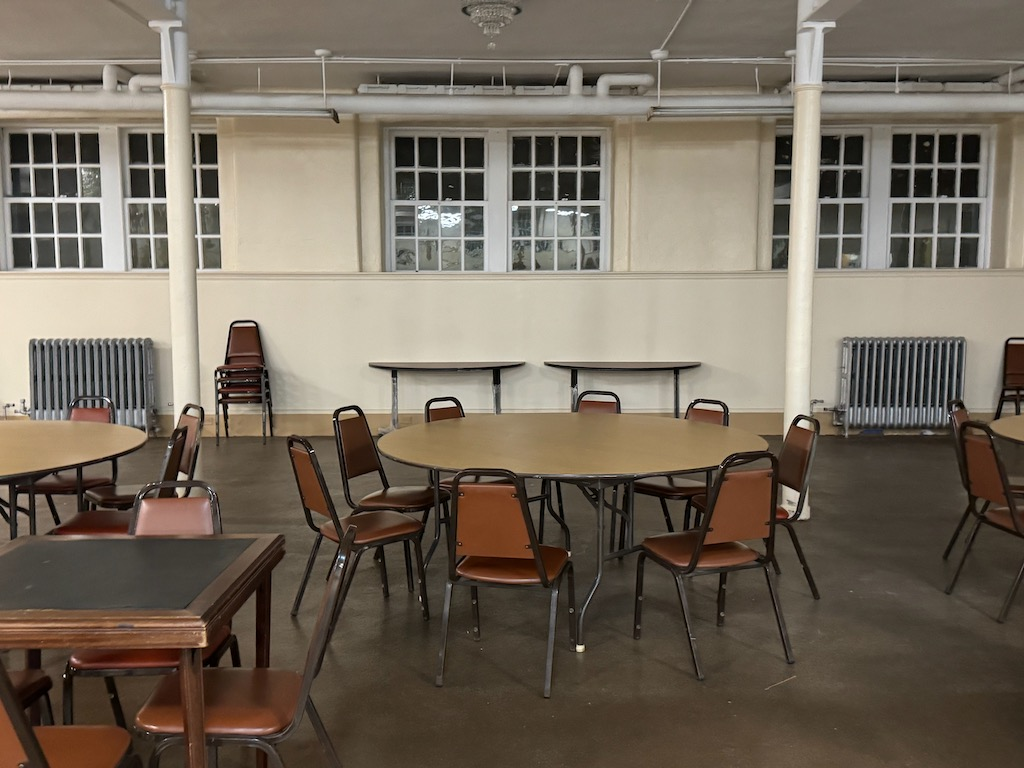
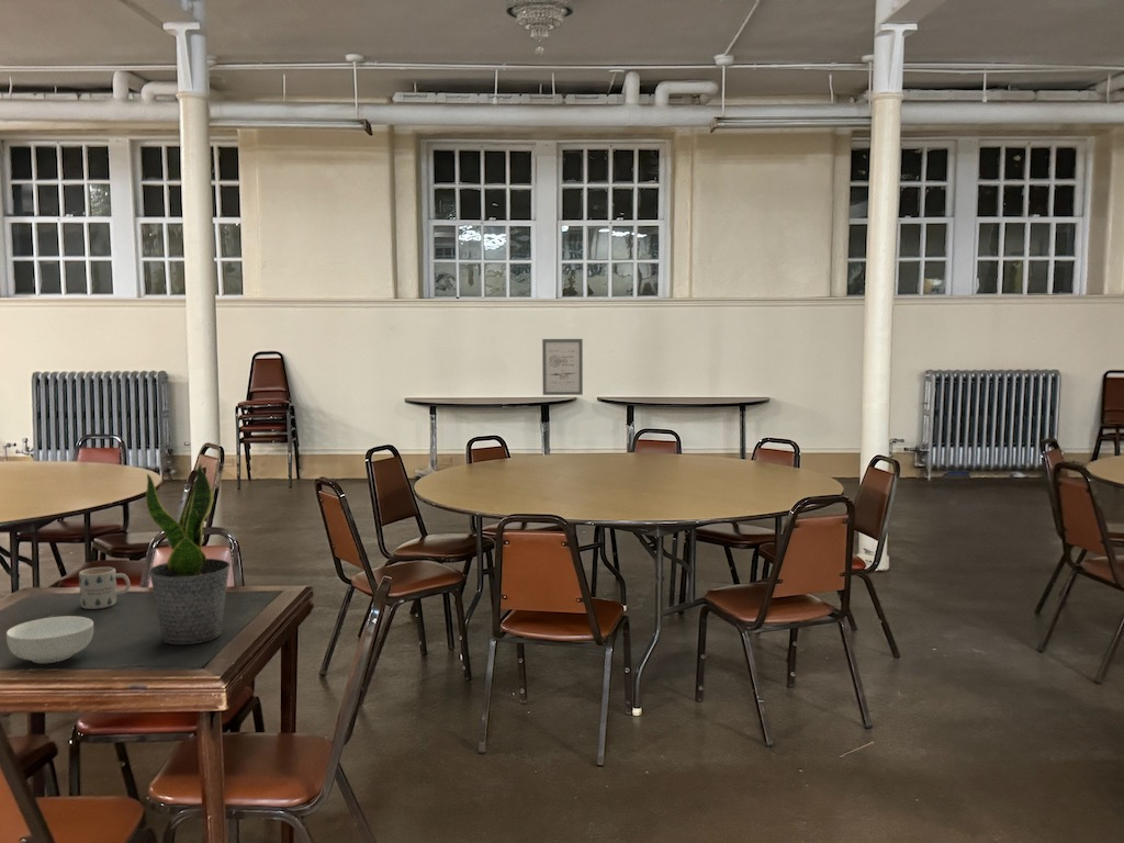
+ wall art (562, 367)
+ mug (104, 587)
+ potted plant (189, 552)
+ cereal bowl (50, 642)
